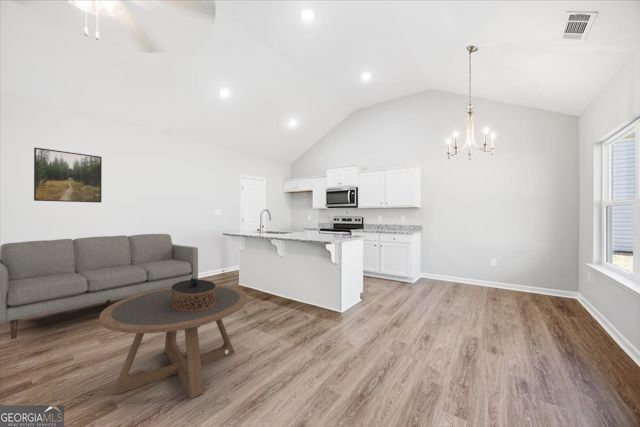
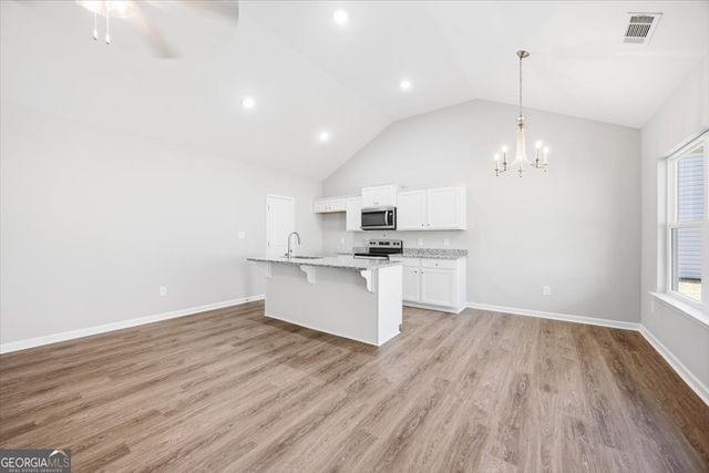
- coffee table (193, 289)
- sofa (108, 272)
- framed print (70, 177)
- coffee table (185, 335)
